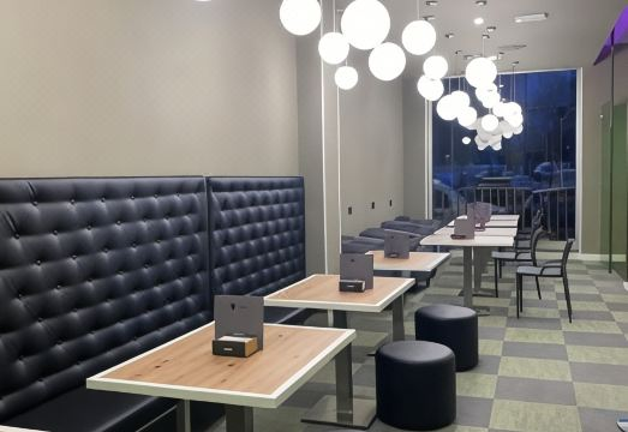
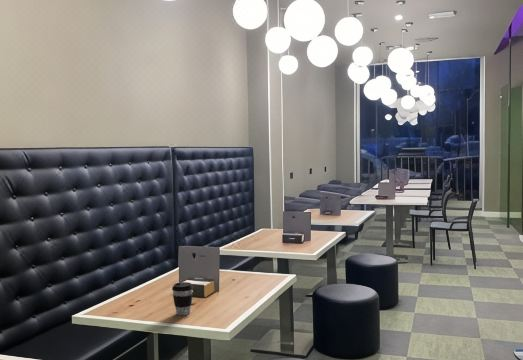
+ coffee cup (182, 298)
